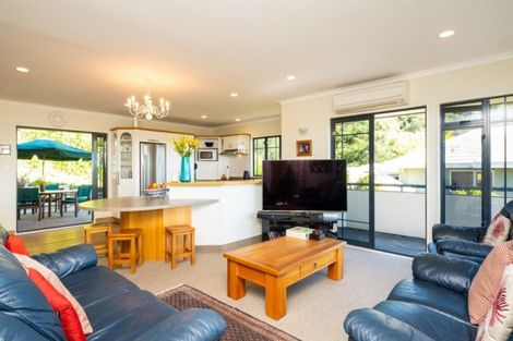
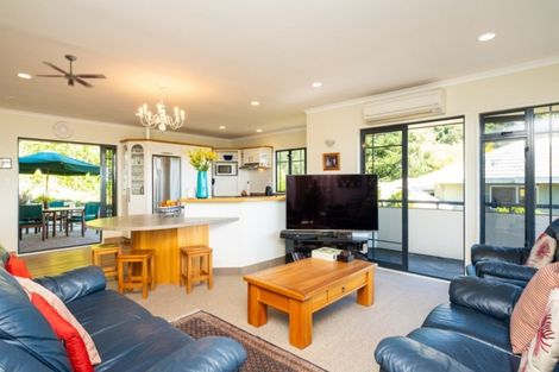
+ ceiling fan (70, 71)
